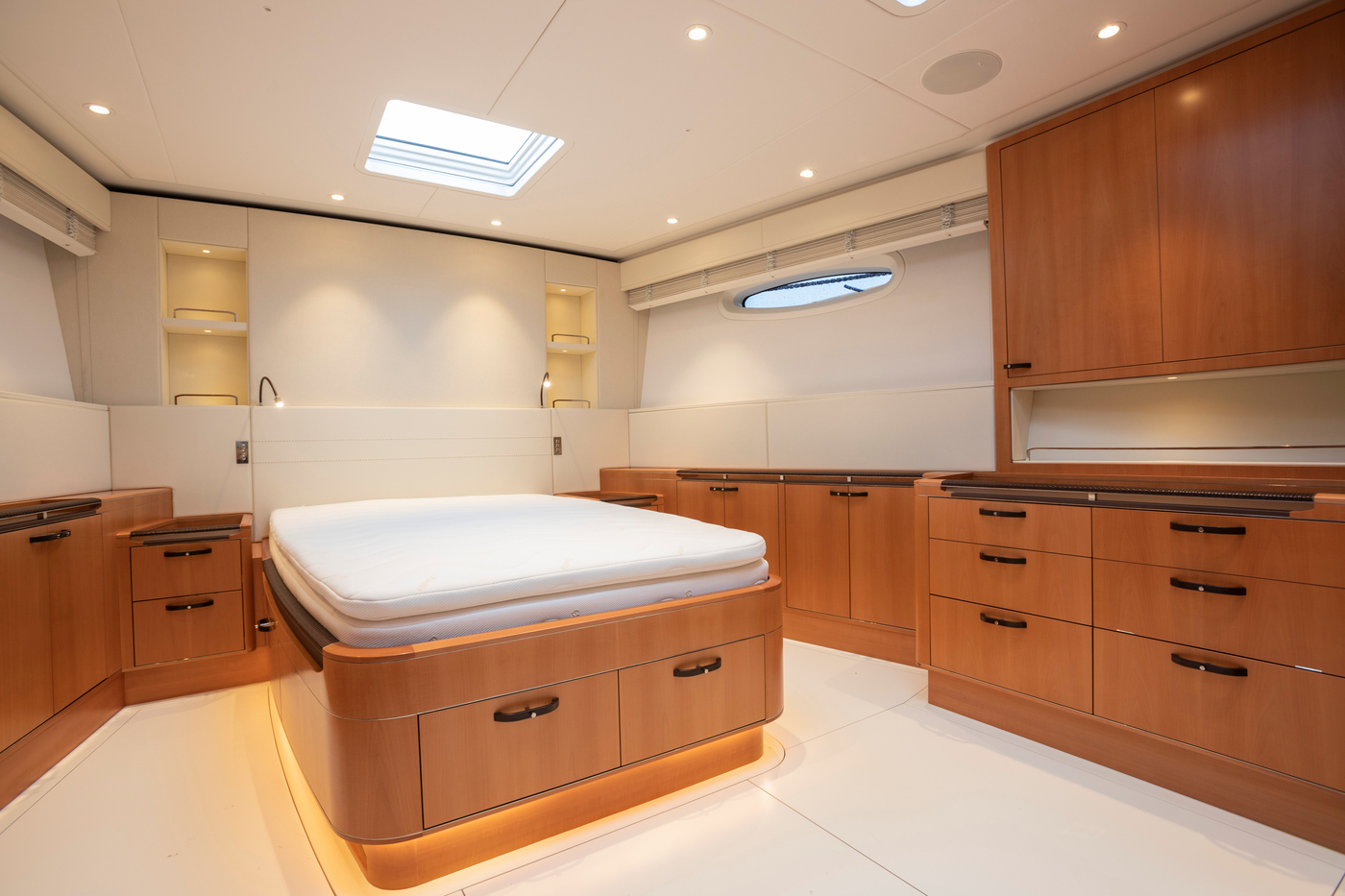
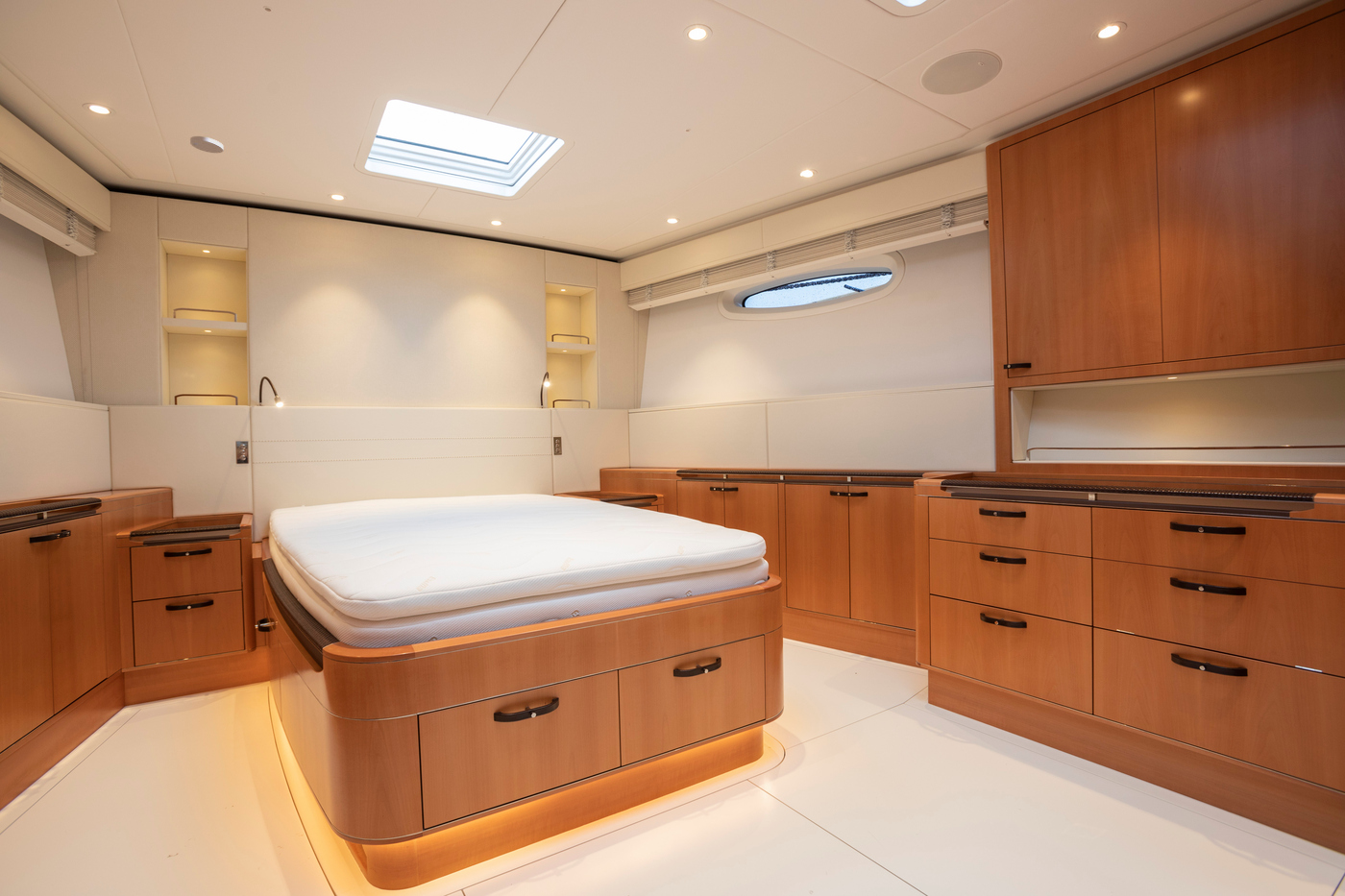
+ smoke detector (207, 144)
